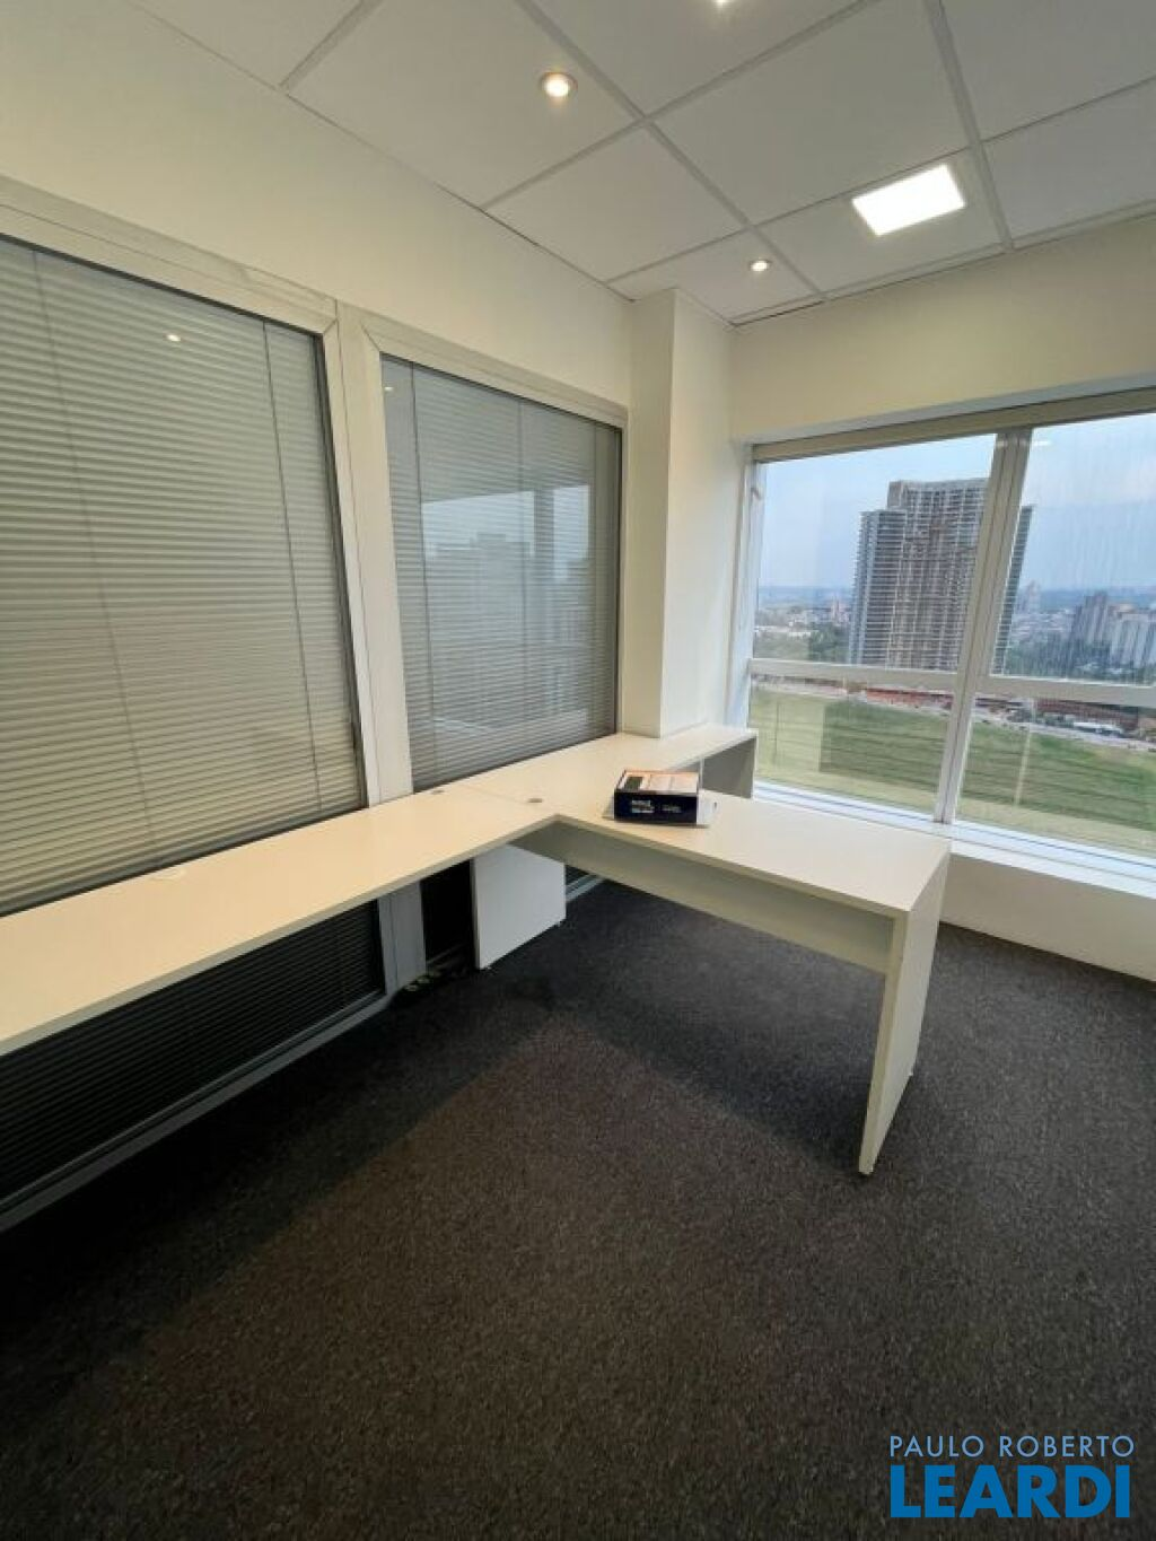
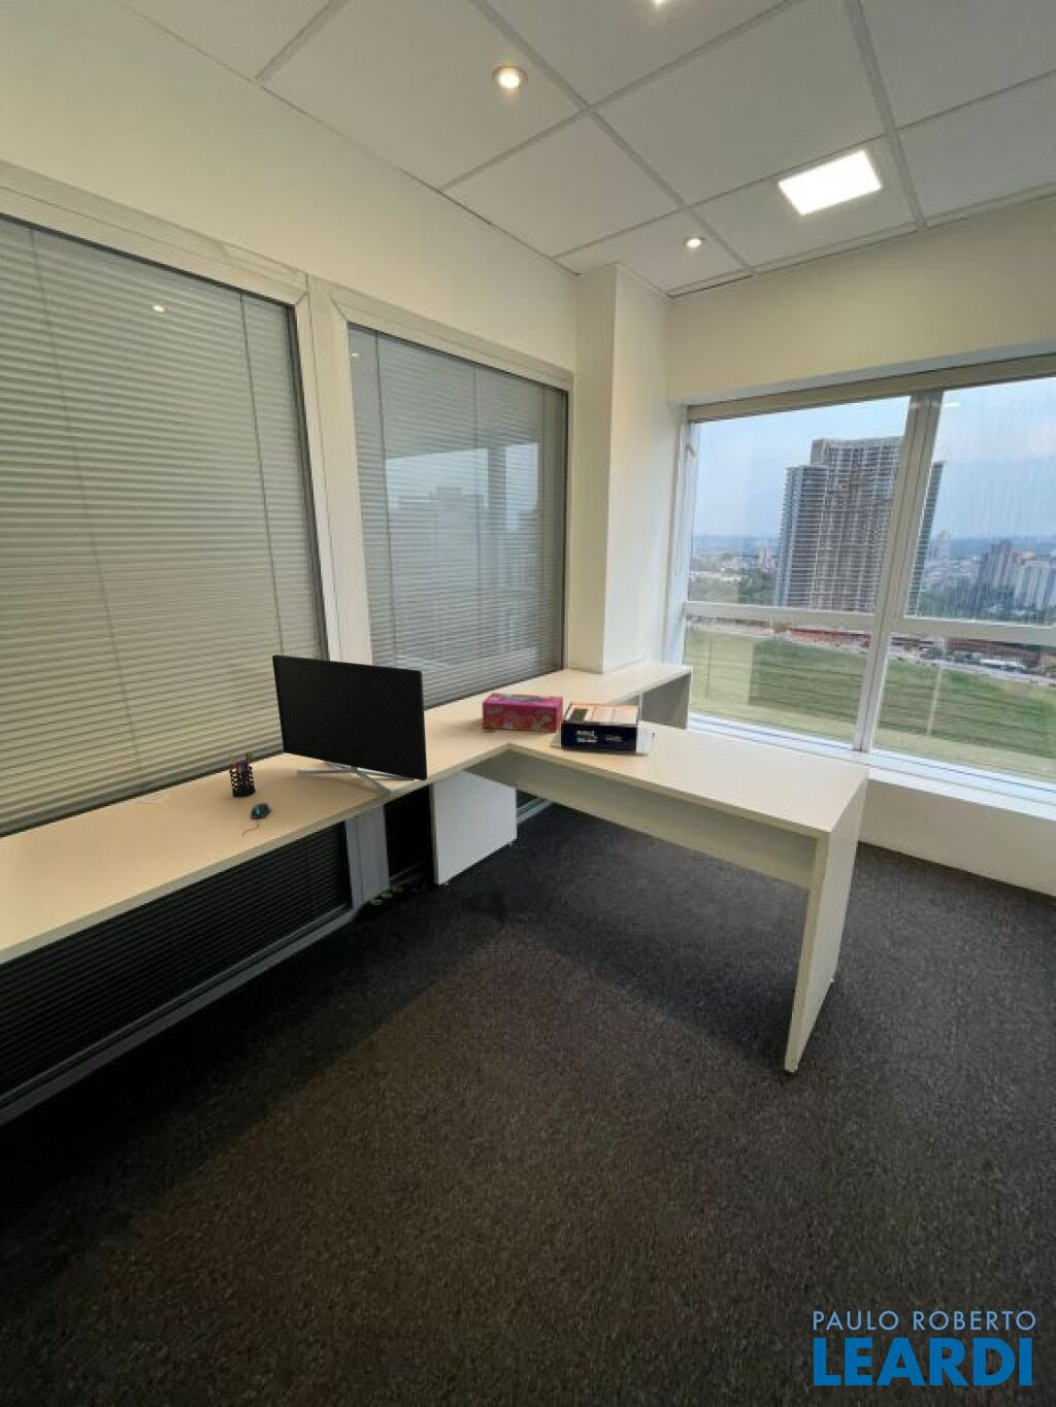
+ monitor (349, 721)
+ tissue box (522, 711)
+ mouse (253, 816)
+ pen holder (243, 771)
